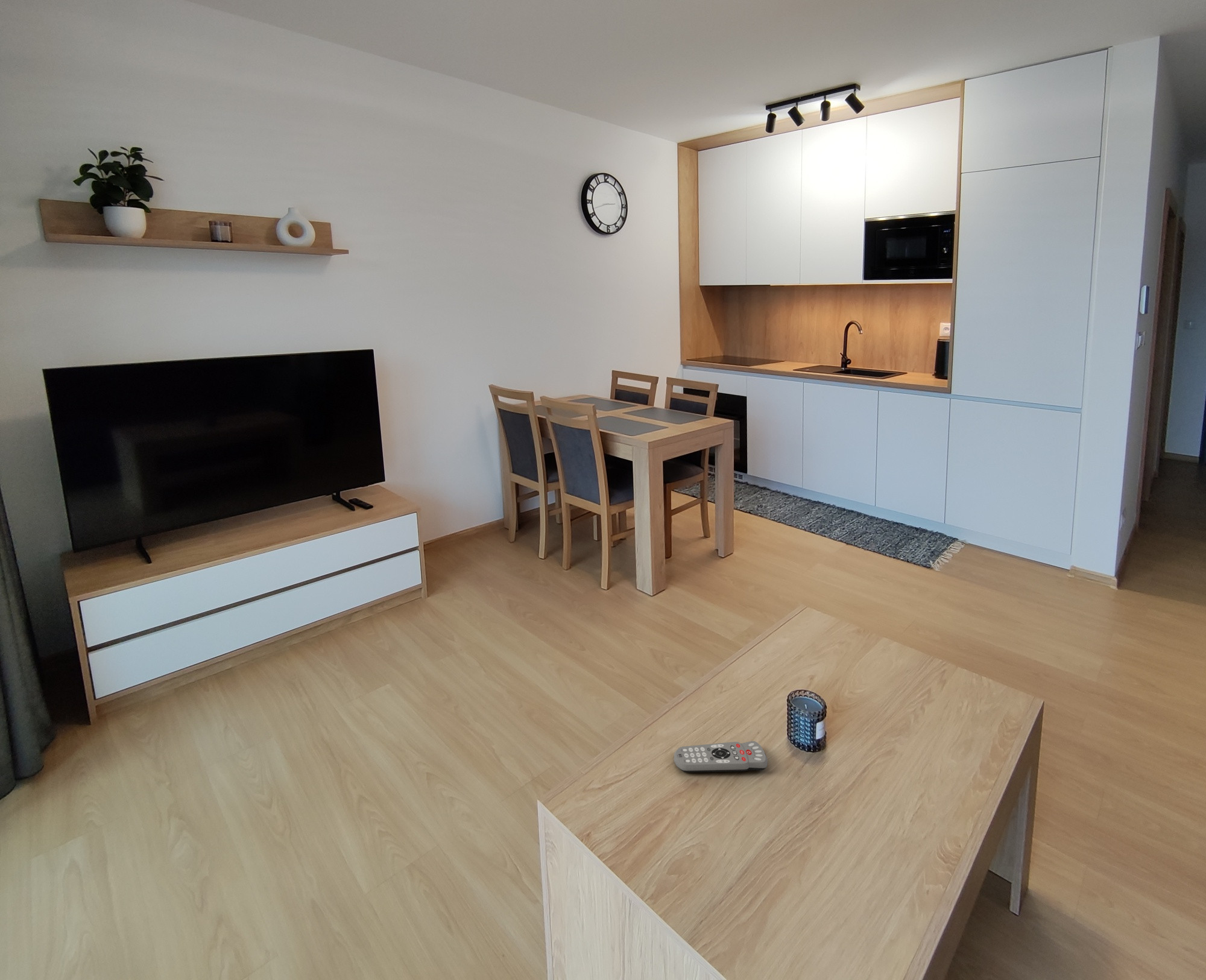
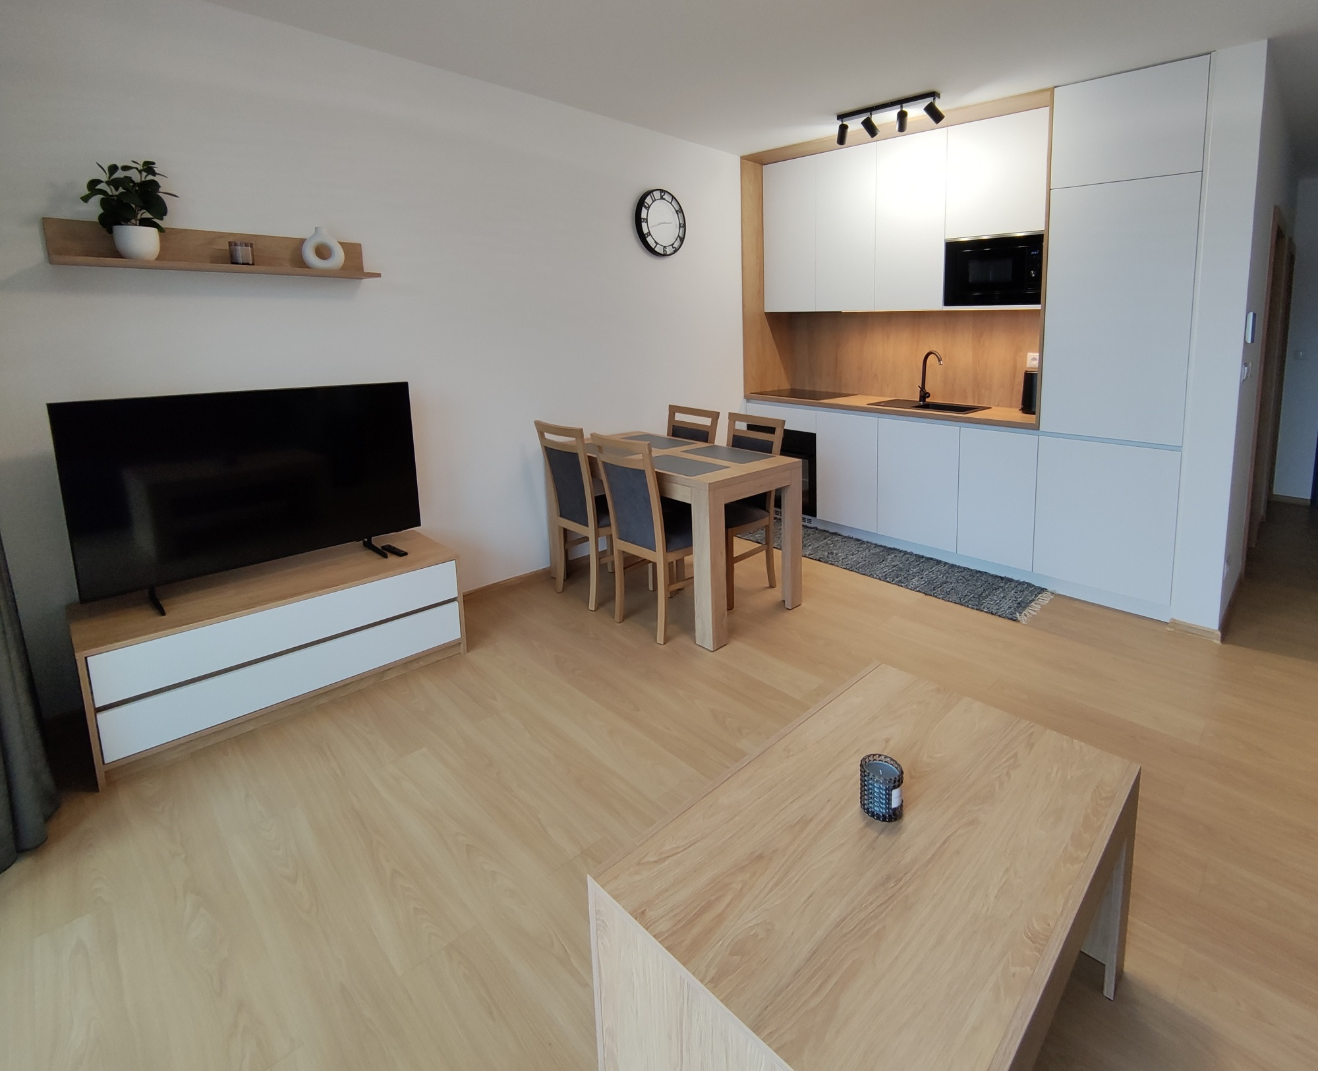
- remote control (719, 757)
